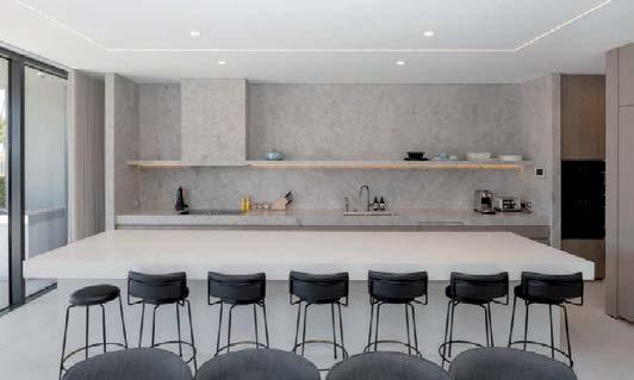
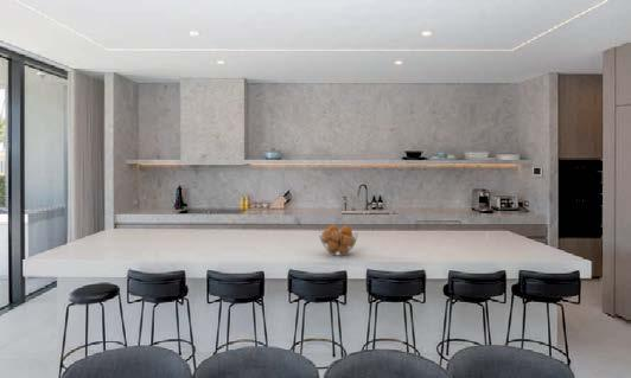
+ fruit basket (338, 239)
